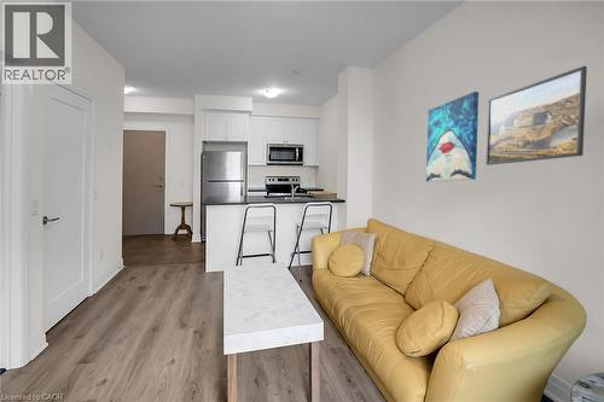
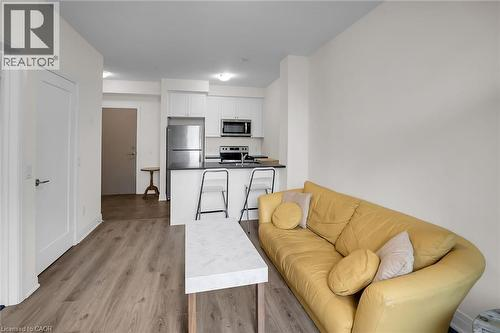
- wall art (449, 141)
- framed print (528, 123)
